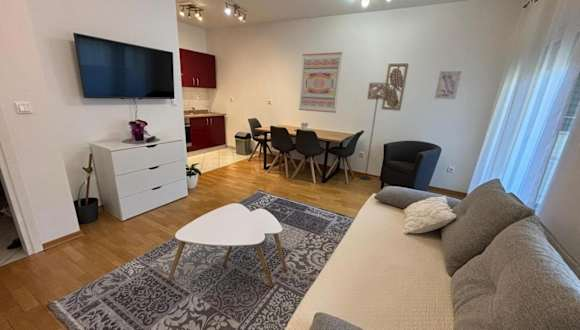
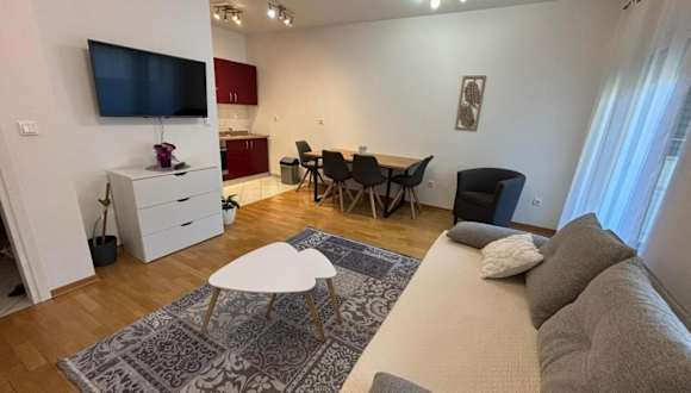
- floor lamp (372, 133)
- wall art (447, 85)
- wall art (319, 83)
